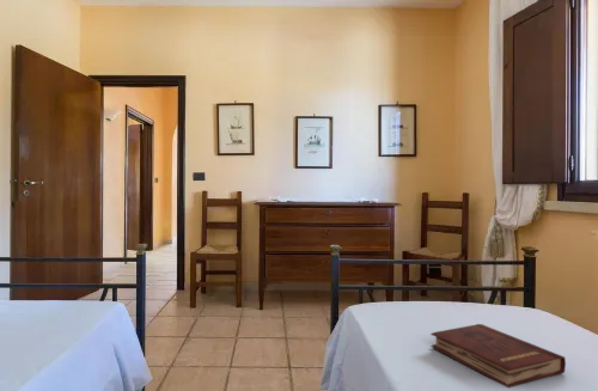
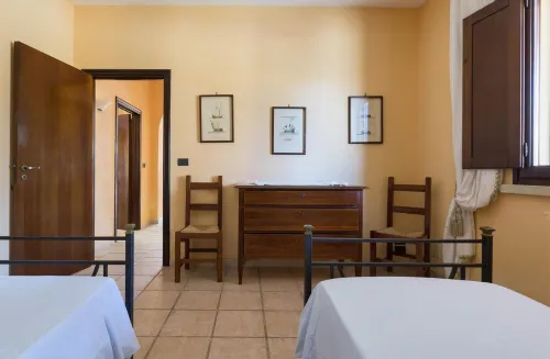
- hardback book (493, 350)
